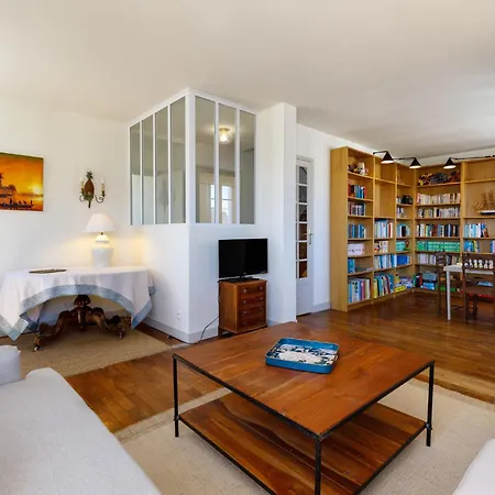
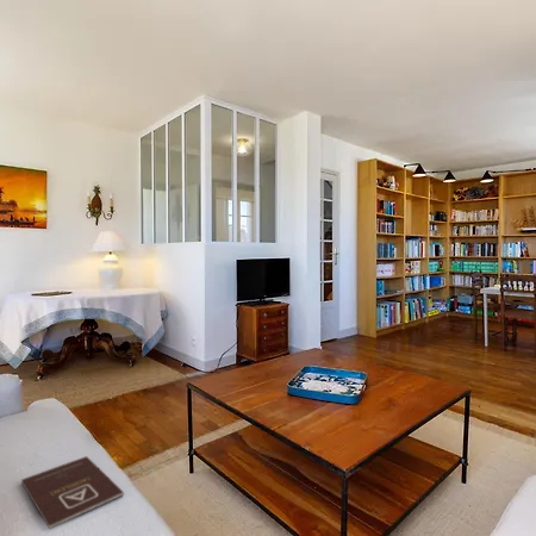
+ book (70, 487)
